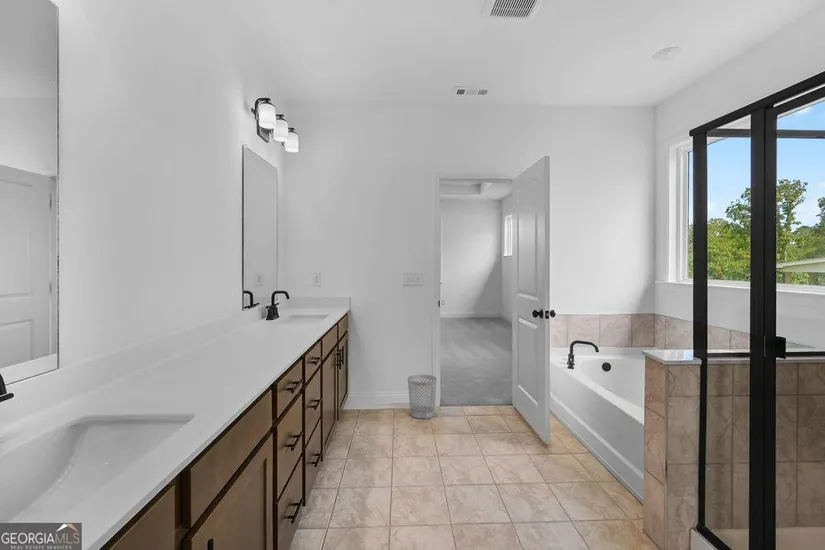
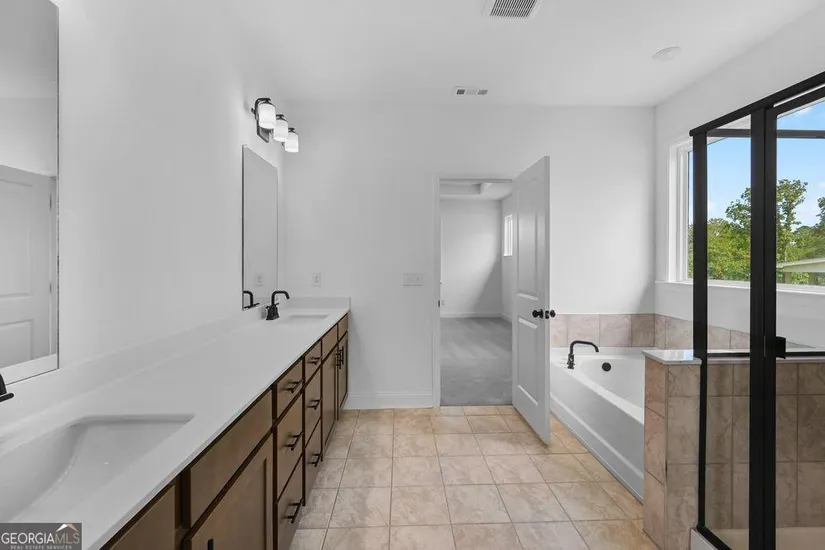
- wastebasket (422, 396)
